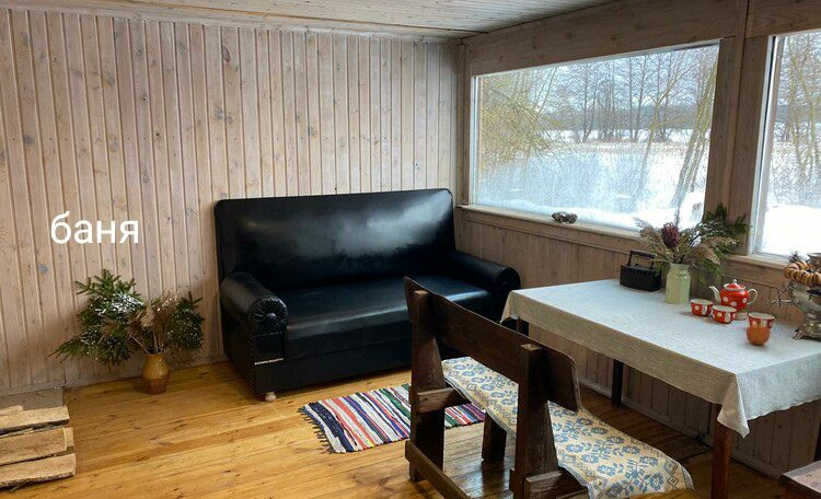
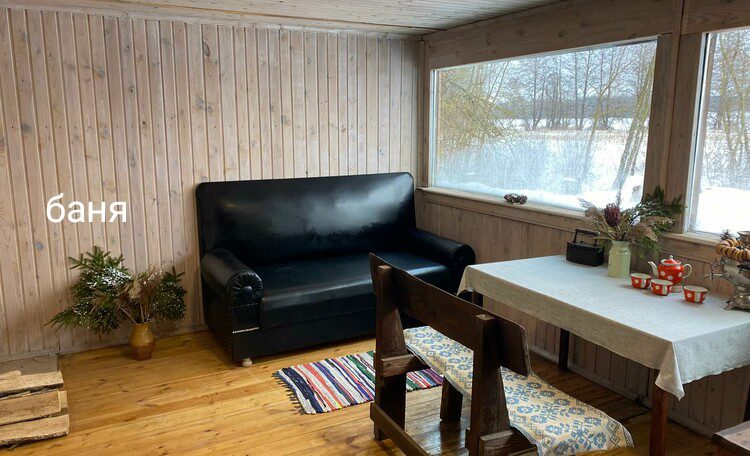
- apple (758, 332)
